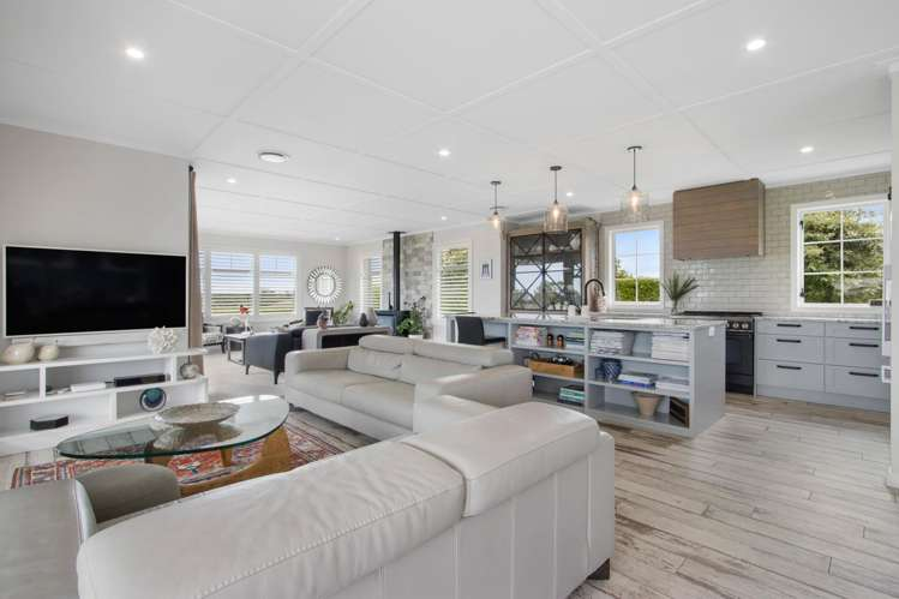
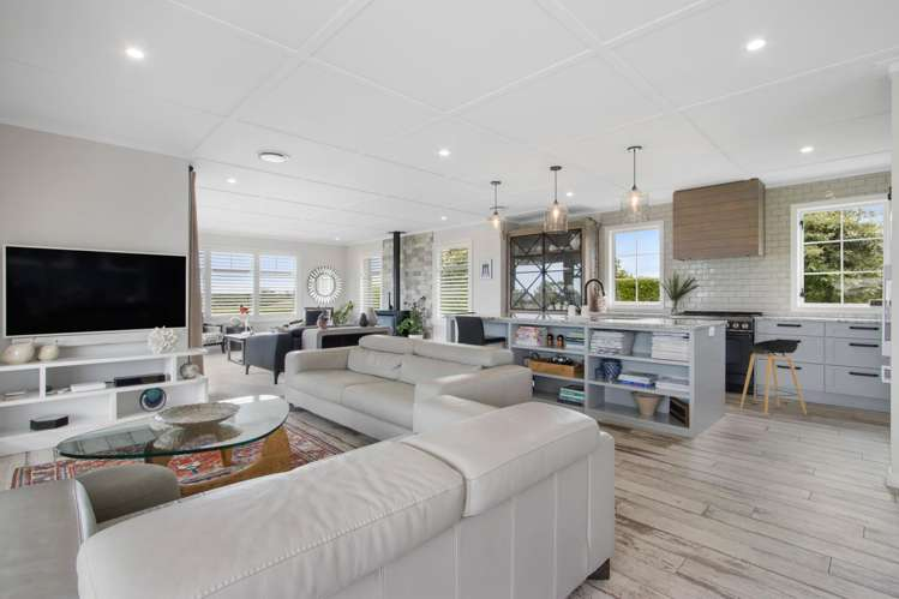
+ stool (773, 376)
